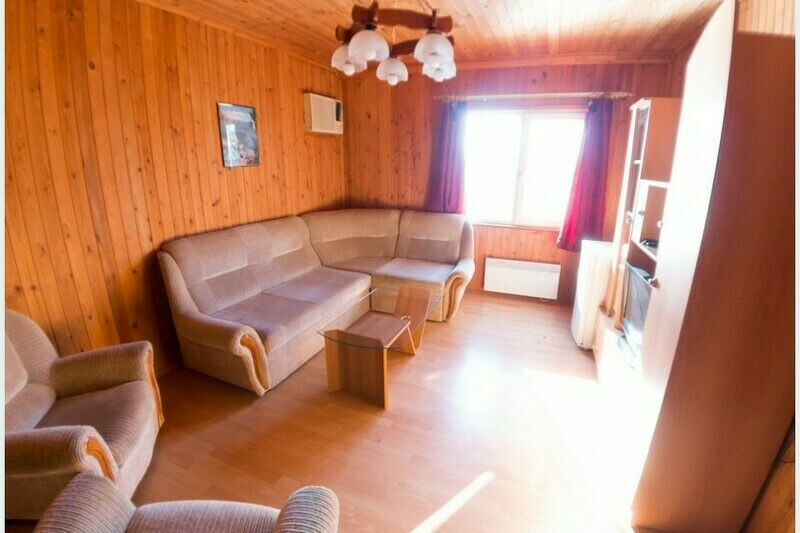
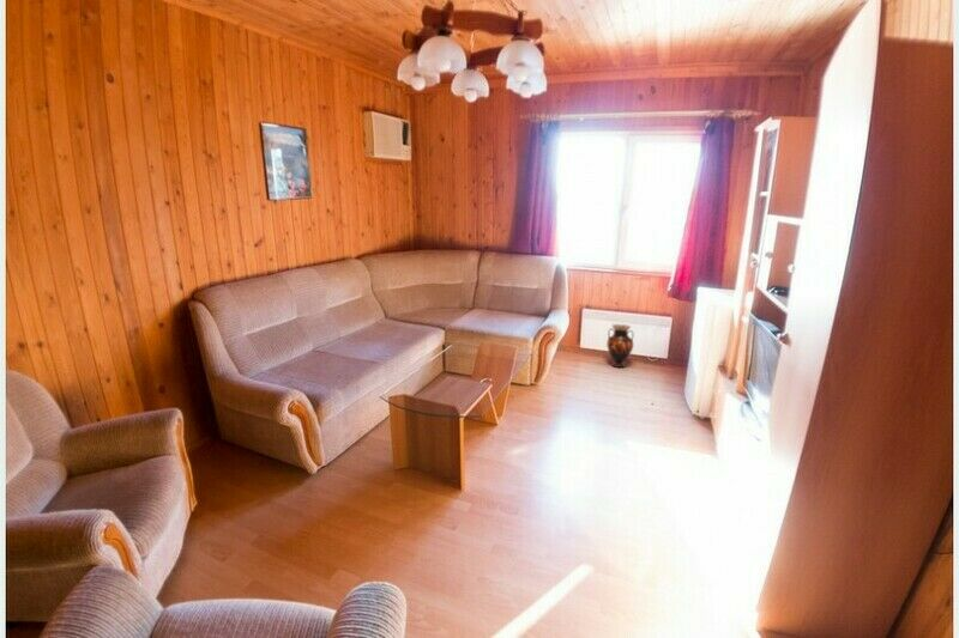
+ vase (620, 346)
